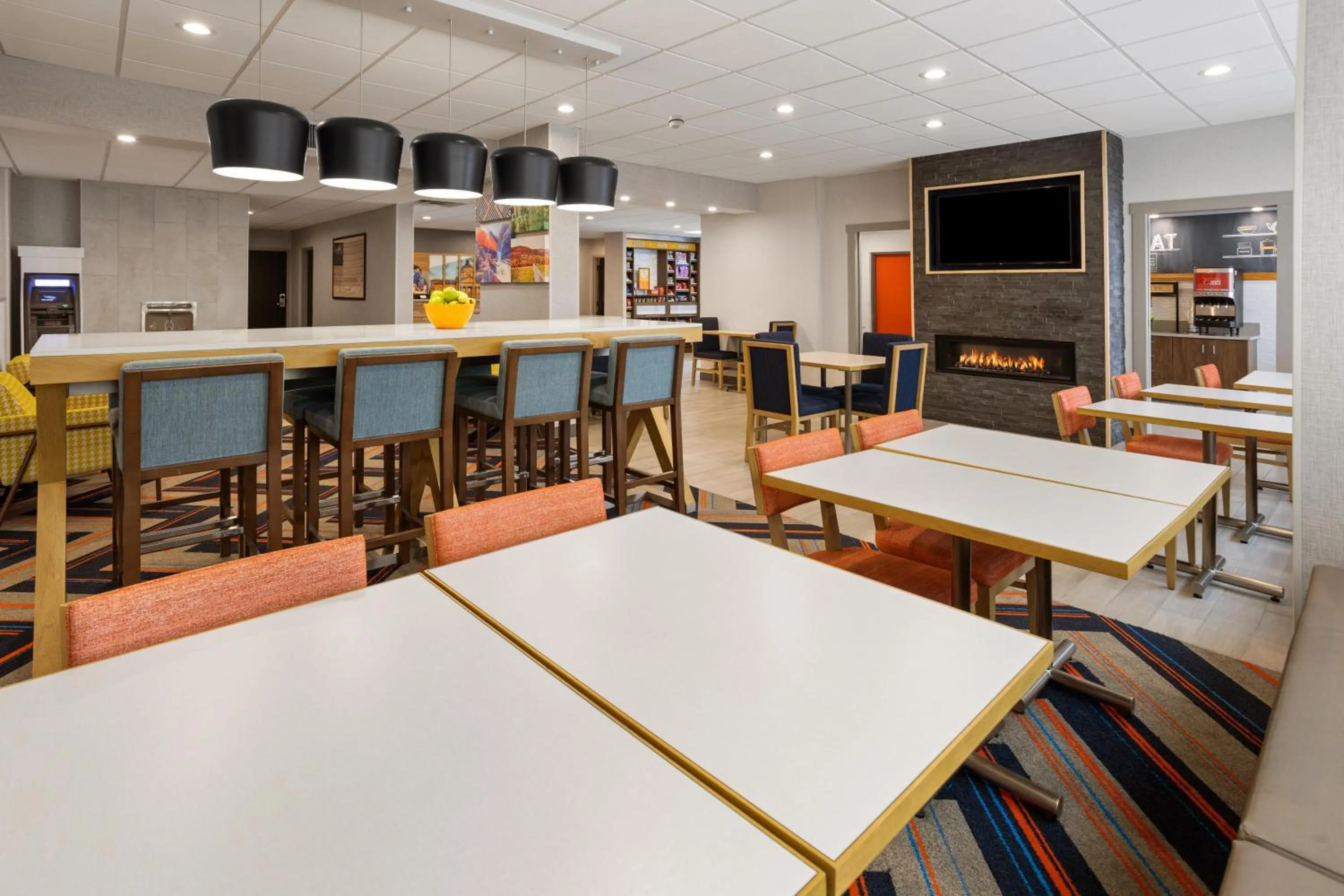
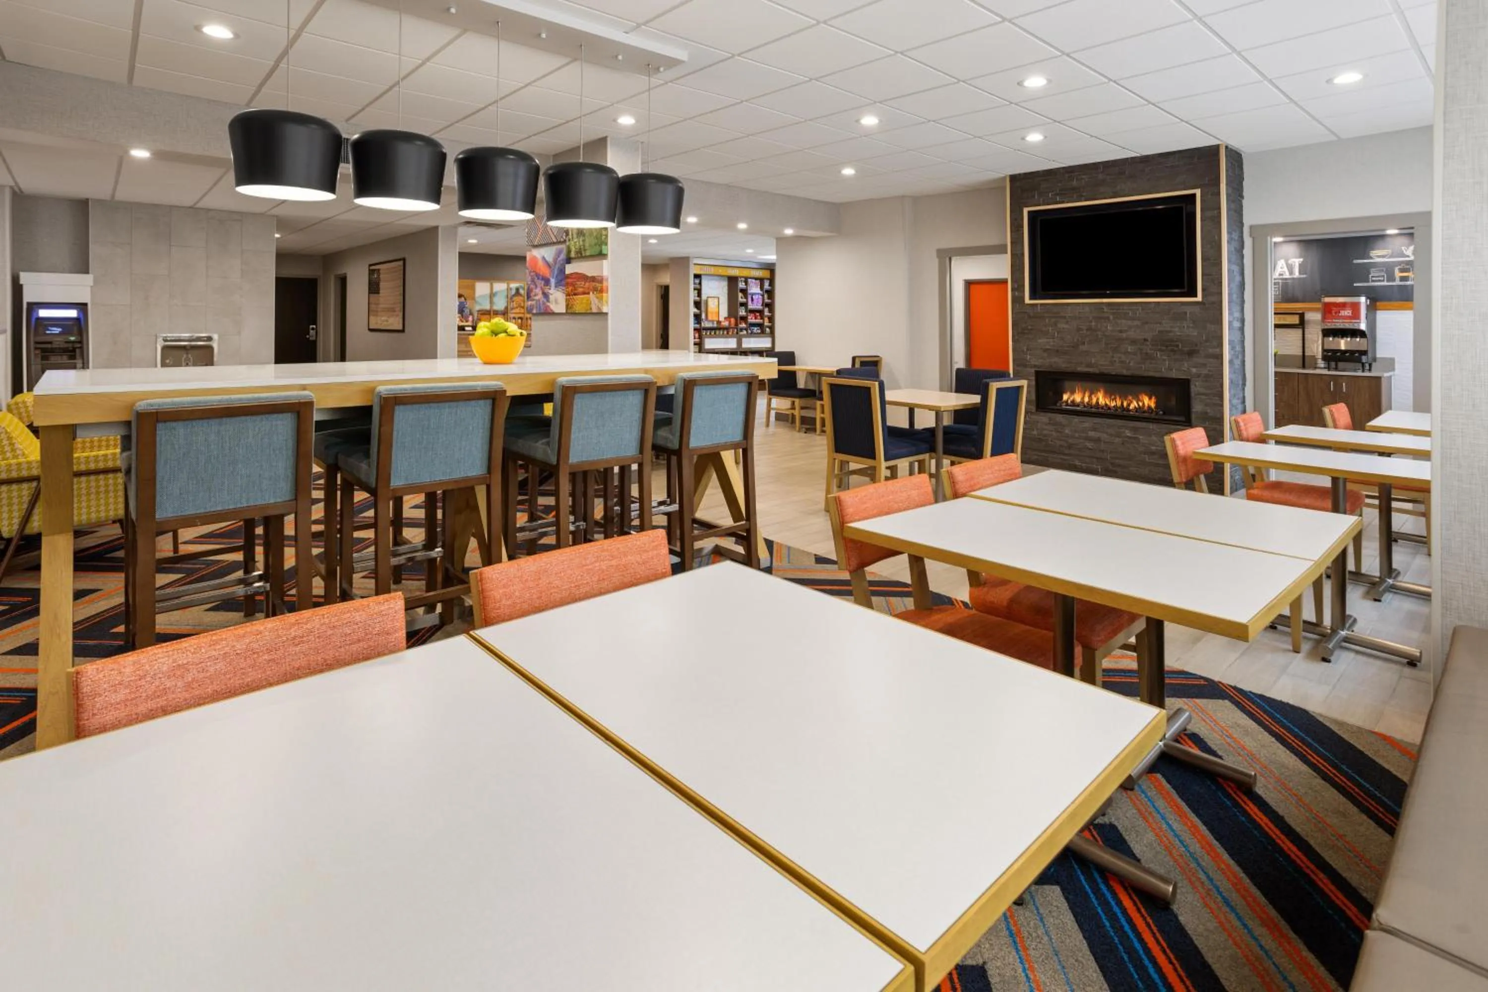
- smoke detector (676, 122)
